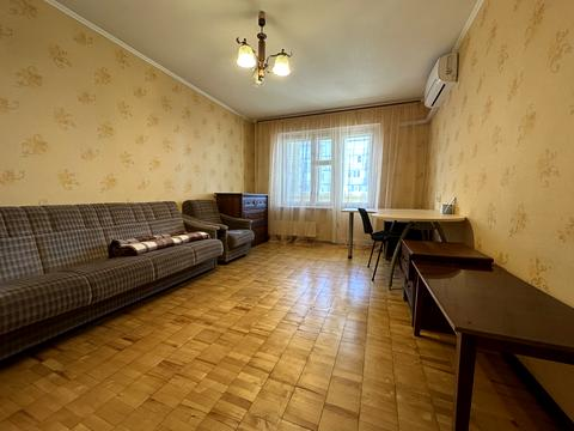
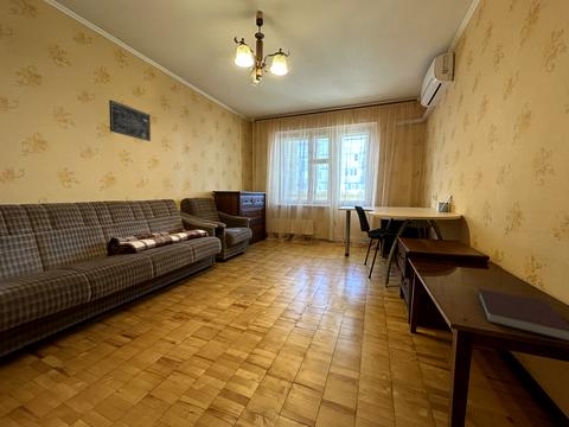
+ notebook (517, 310)
+ wall art (130, 122)
